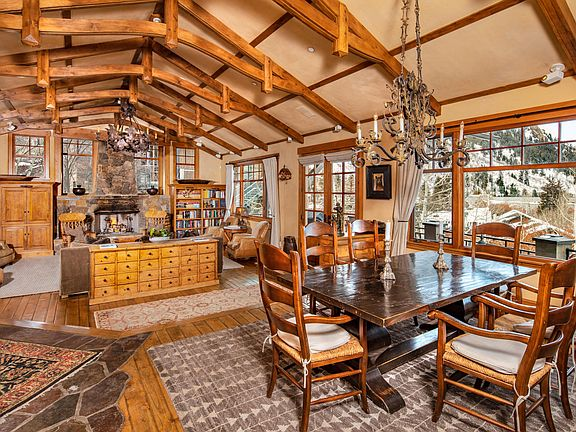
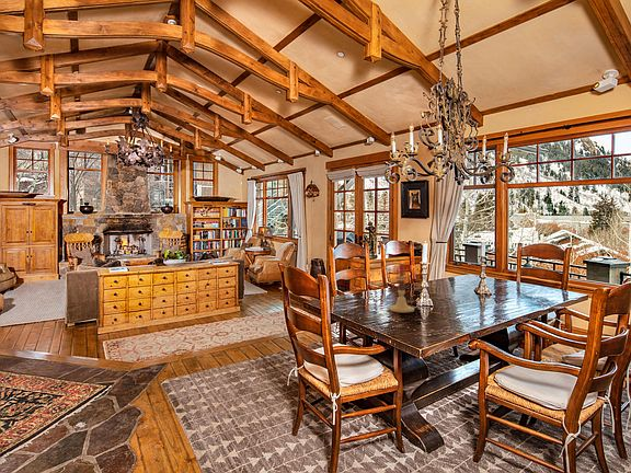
+ candlestick (401, 287)
